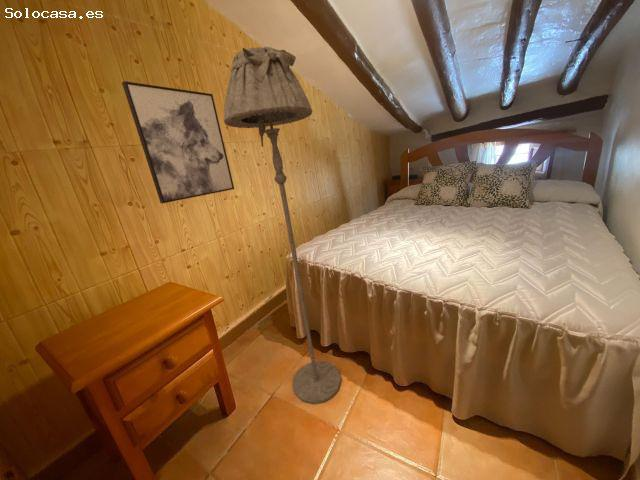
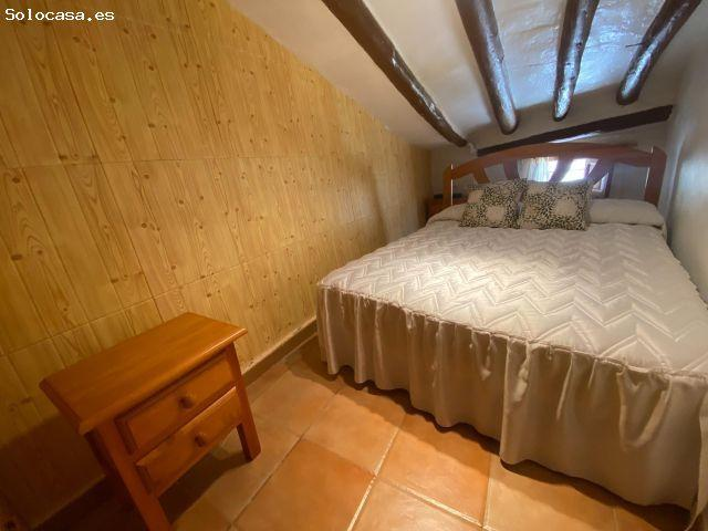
- wall art (188, 145)
- floor lamp (292, 250)
